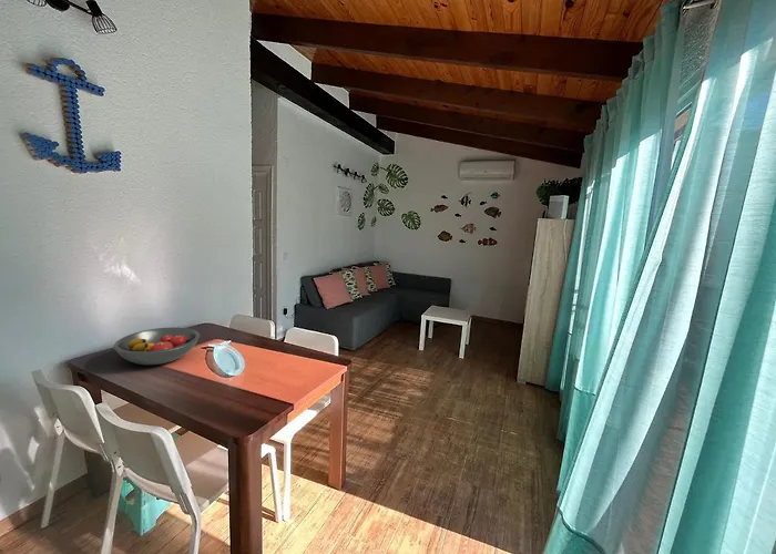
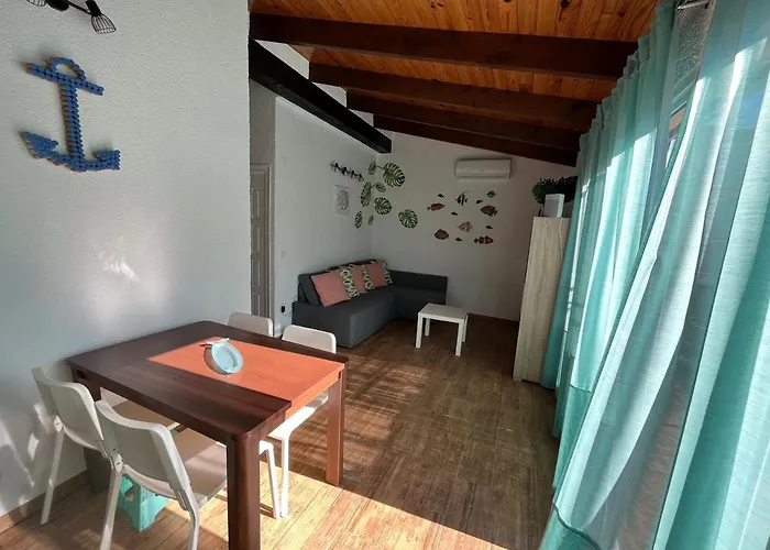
- fruit bowl (159, 346)
